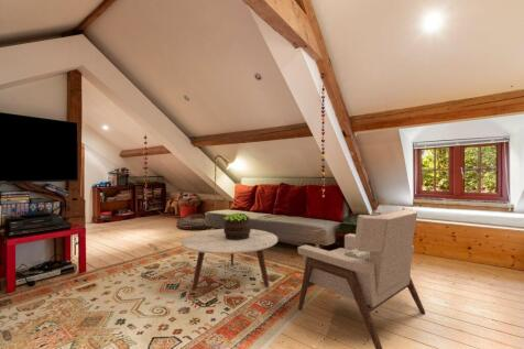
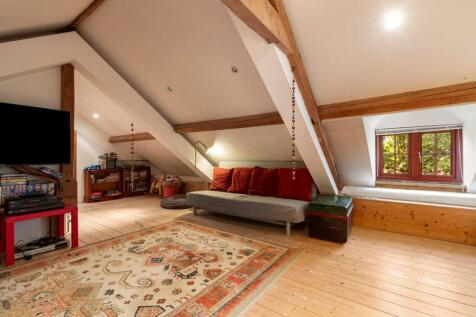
- armchair (360, 259)
- coffee table (231, 258)
- potted plant (237, 225)
